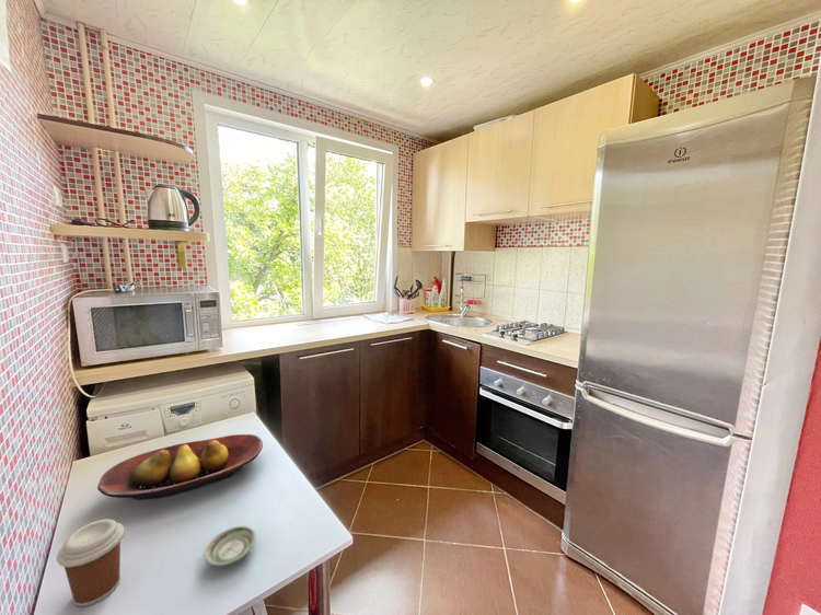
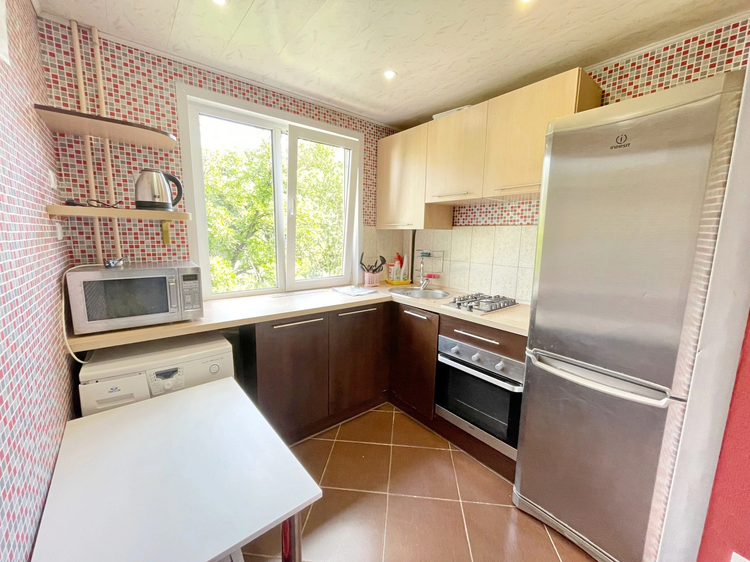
- fruit bowl (189, 461)
- saucer (231, 548)
- coffee cup (94, 561)
